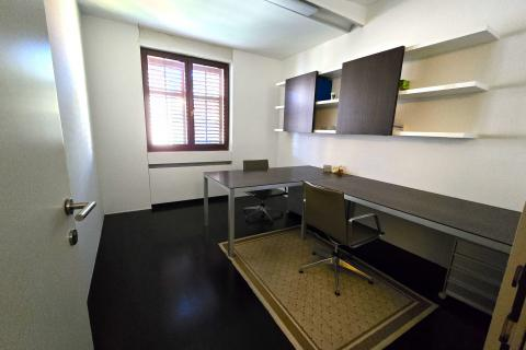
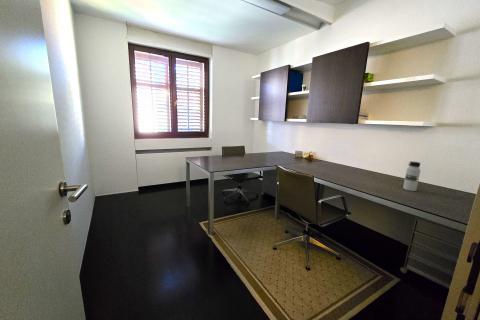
+ water bottle (412, 175)
